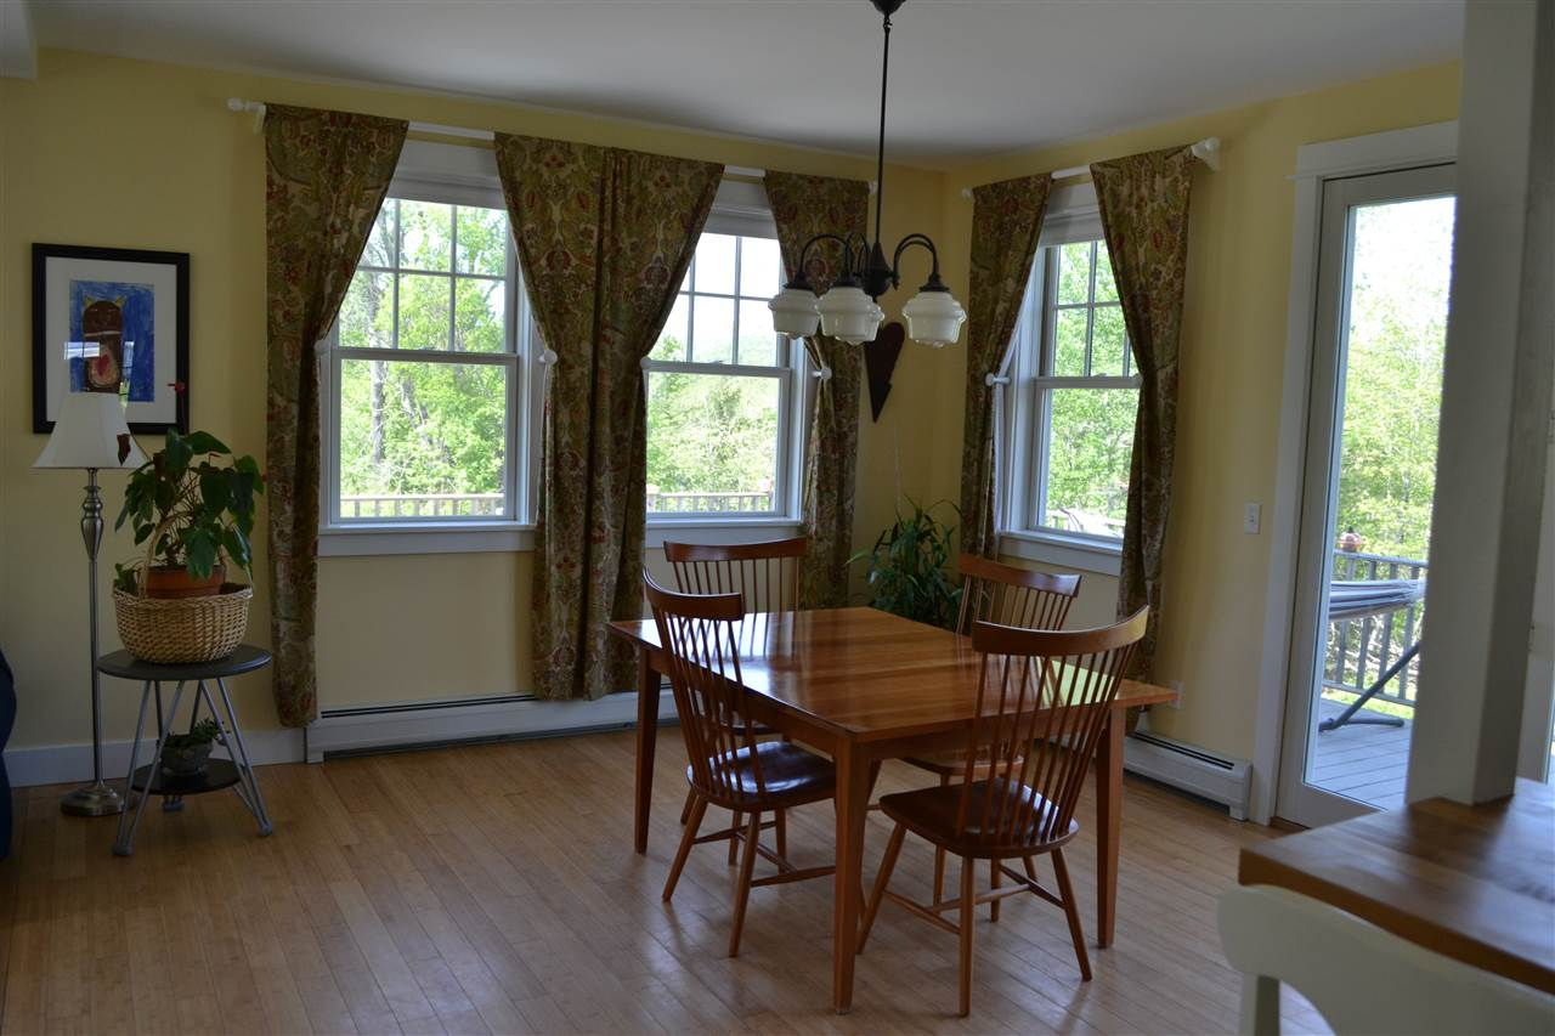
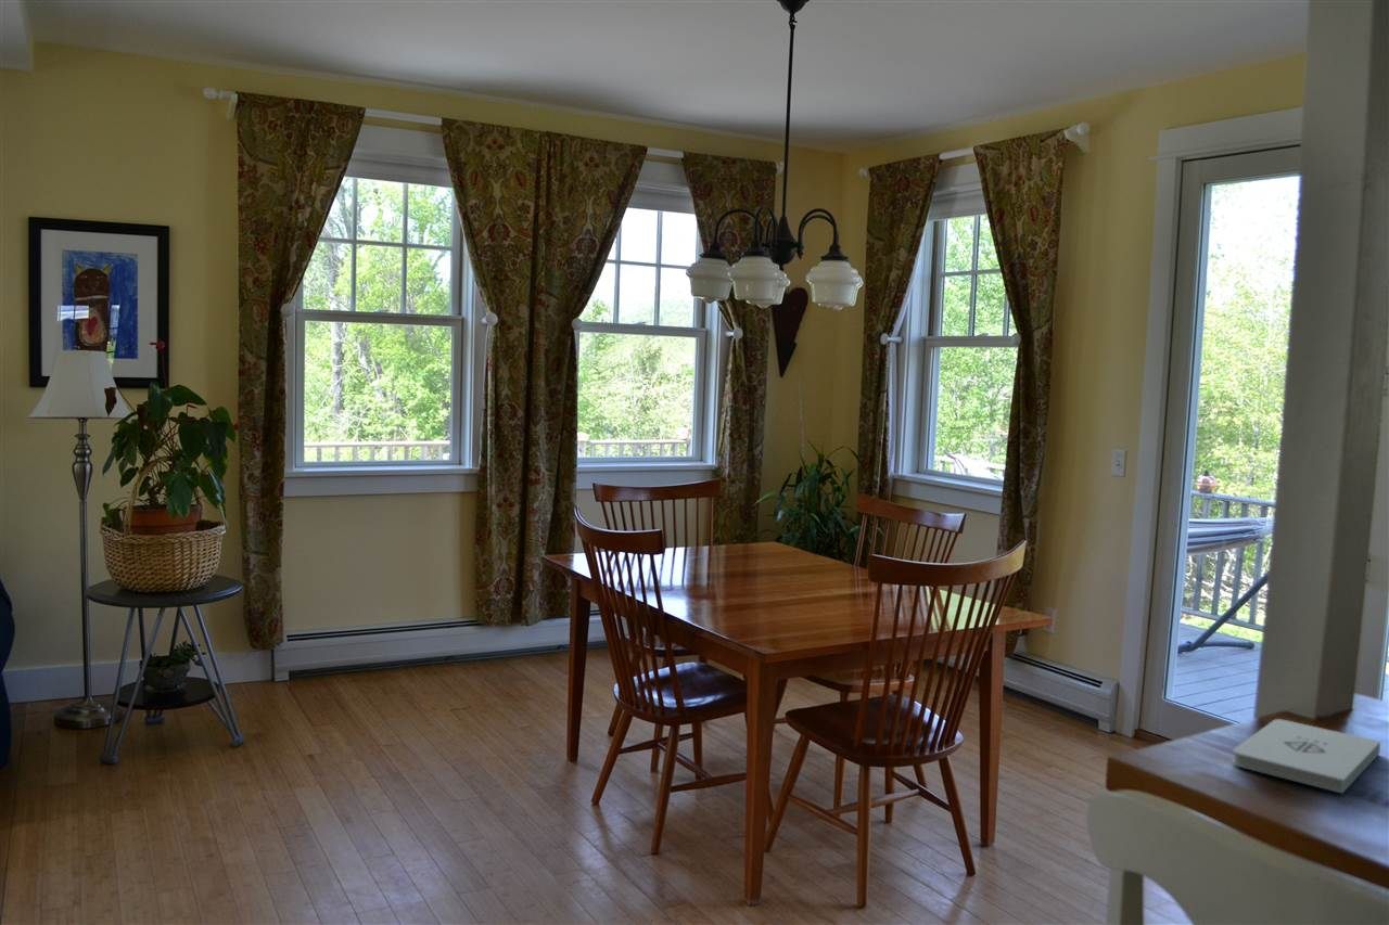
+ notepad (1307, 751)
